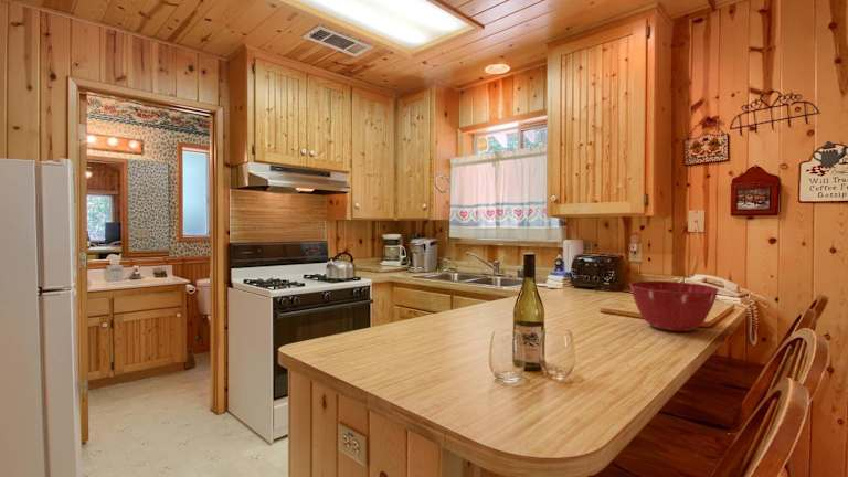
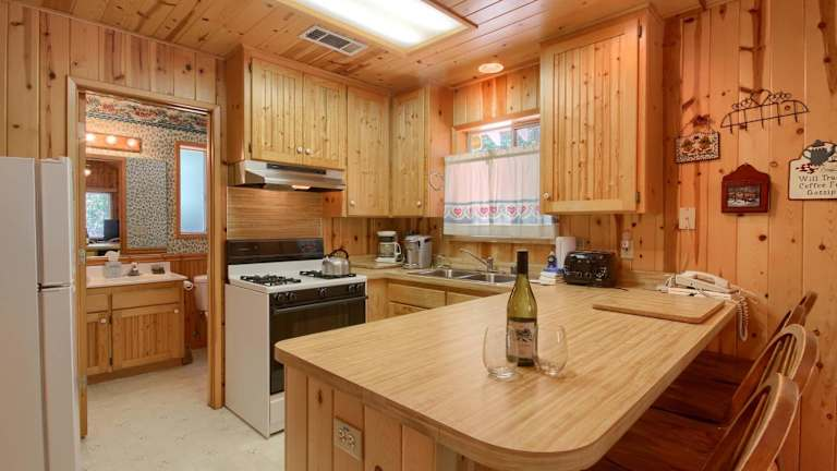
- mixing bowl (671, 306)
